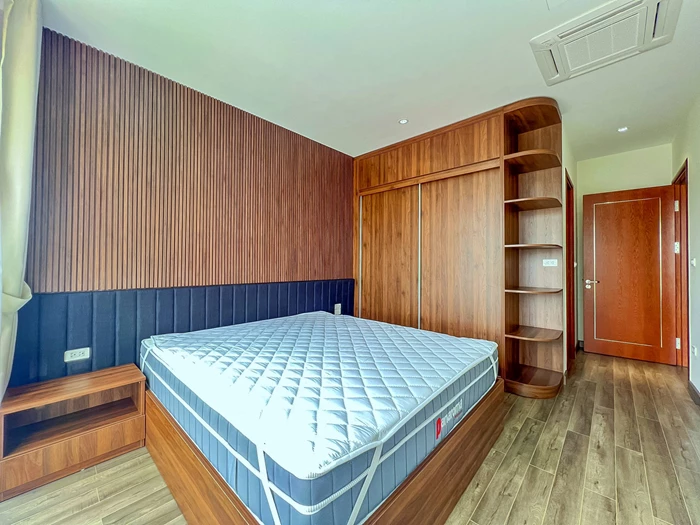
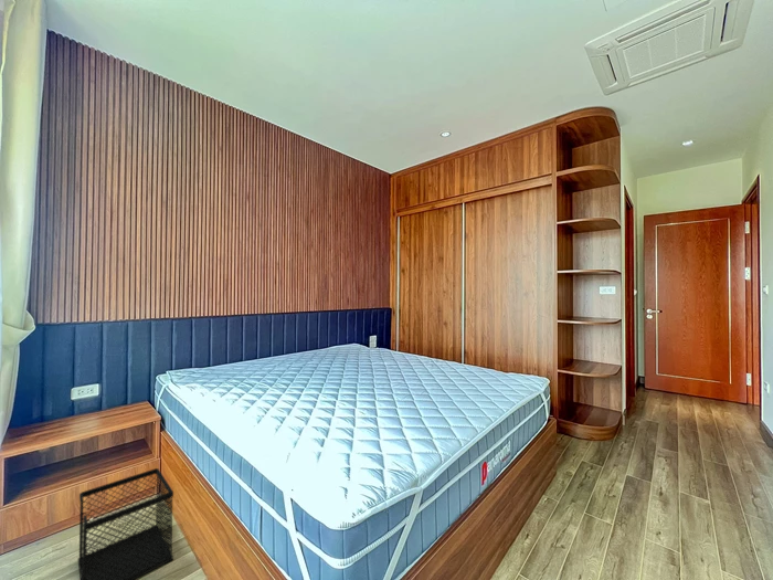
+ wastebasket (126, 526)
